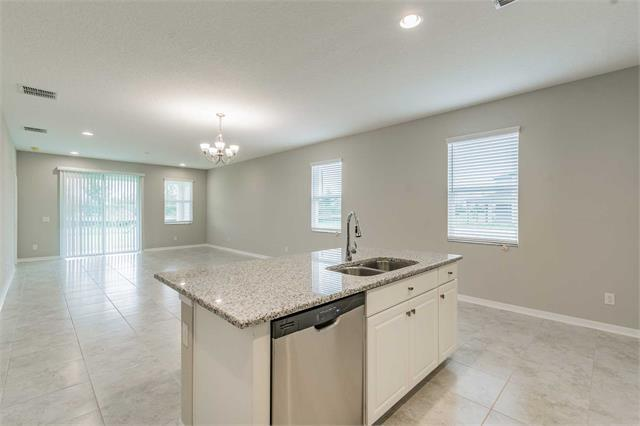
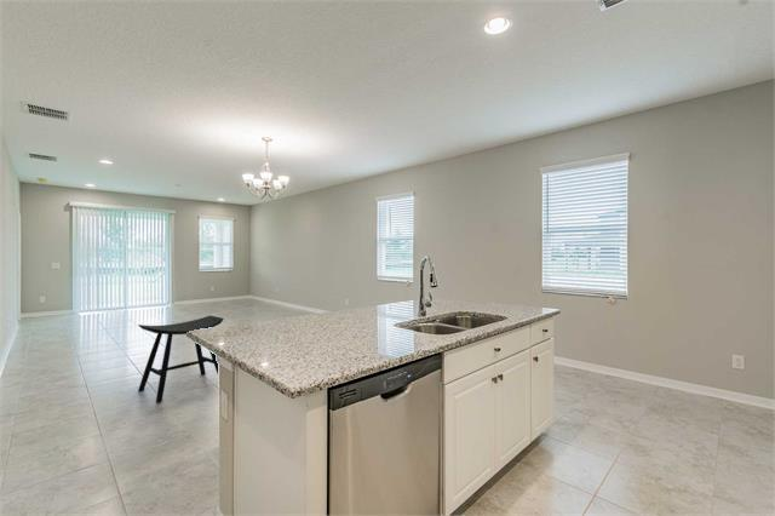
+ stool (183, 363)
